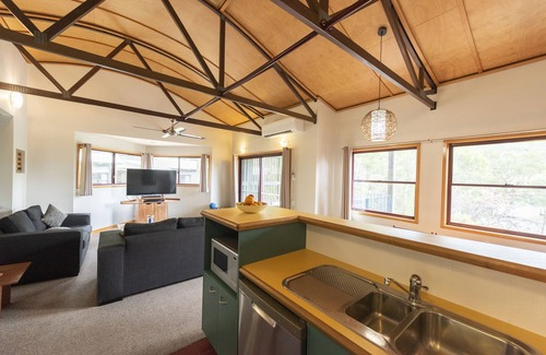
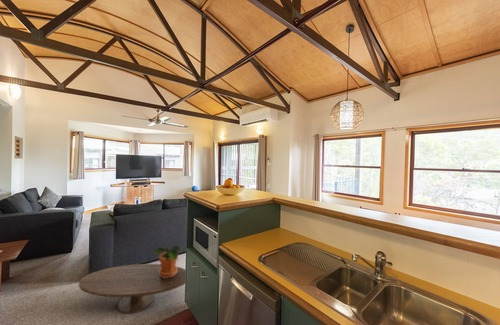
+ coffee table (136, 289)
+ potted plant (167, 261)
